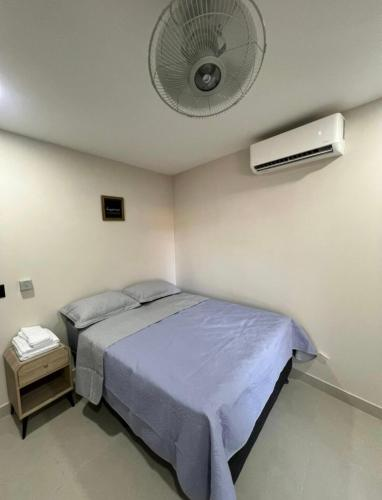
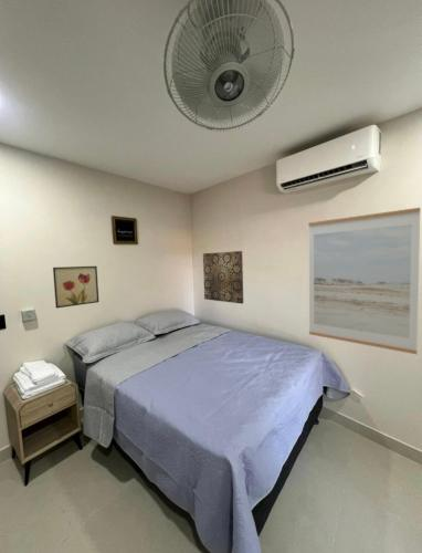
+ wall art (356, 280)
+ wall art (221, 276)
+ wall art (76, 285)
